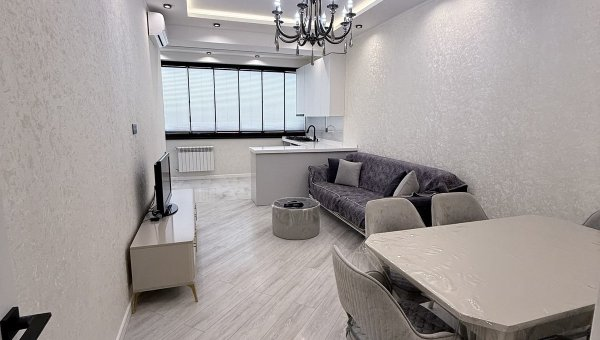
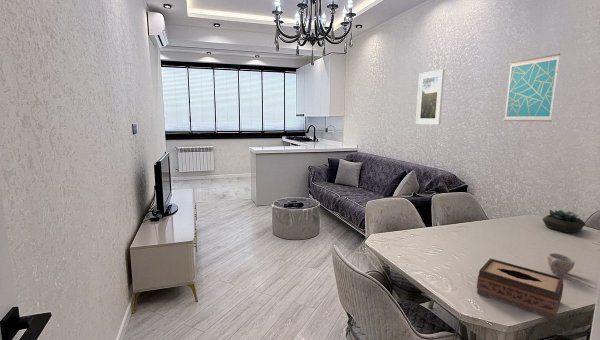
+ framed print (429, 98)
+ cup (558, 266)
+ wall art (529, 90)
+ tissue box (519, 286)
+ succulent plant (563, 220)
